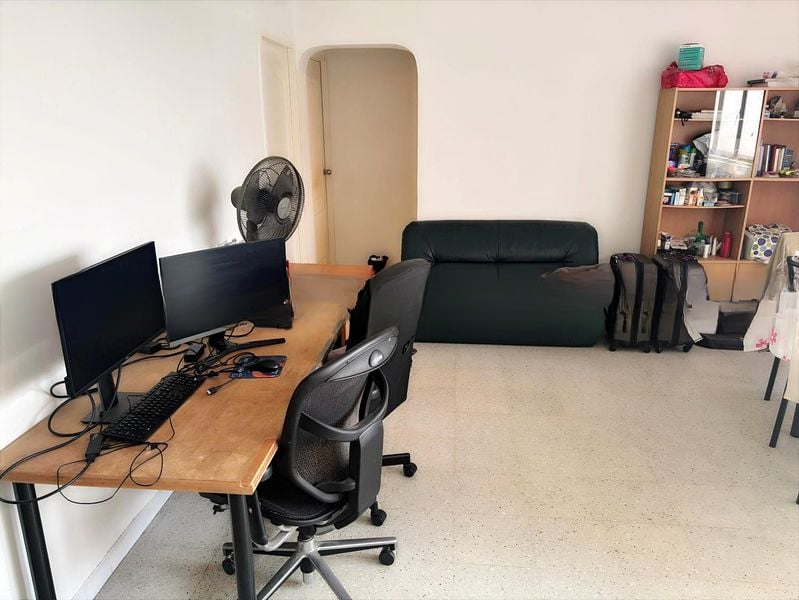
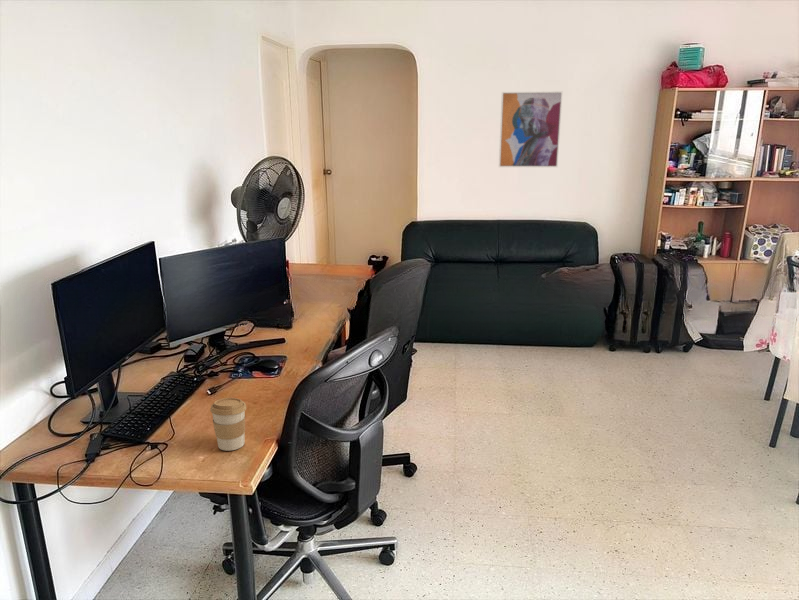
+ coffee cup (229, 422)
+ wall art (529, 130)
